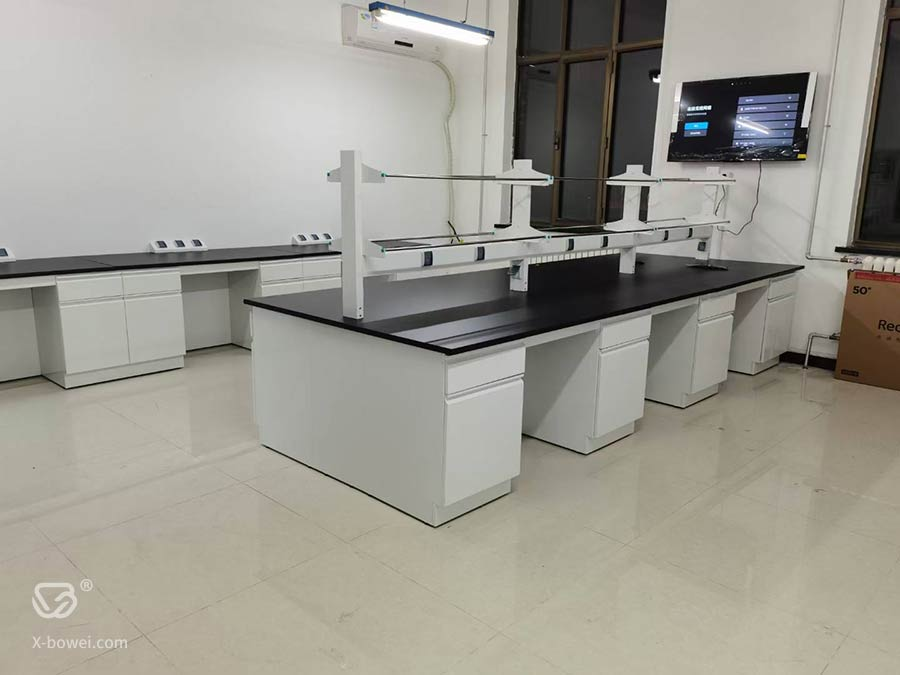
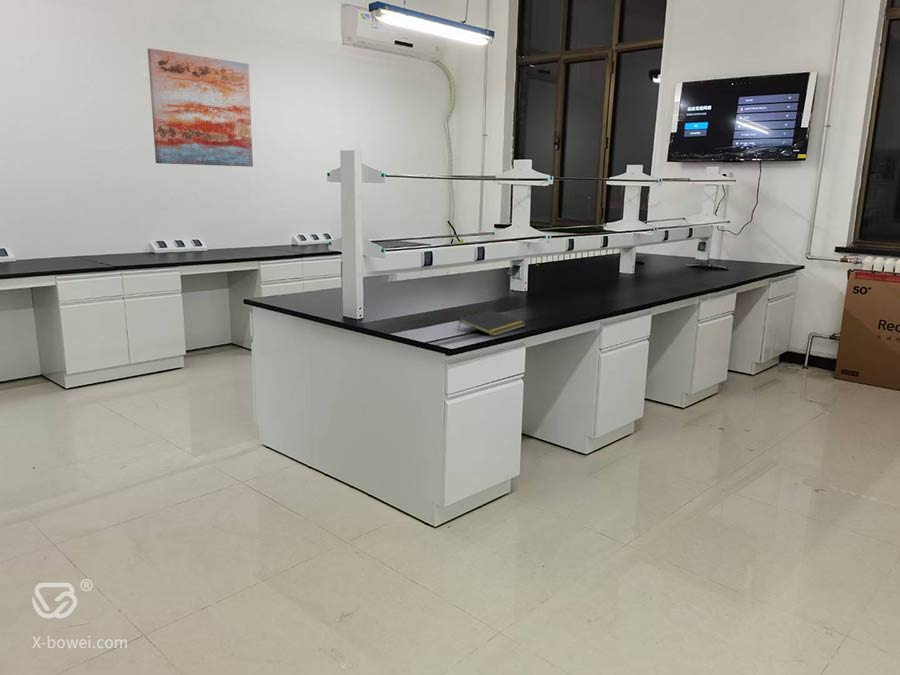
+ wall art (203, 111)
+ notepad (492, 322)
